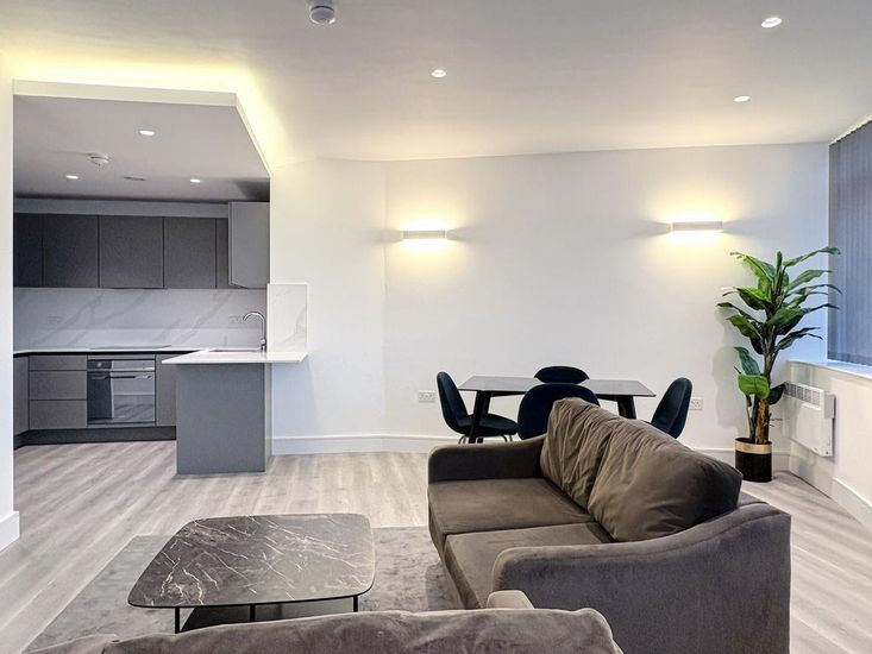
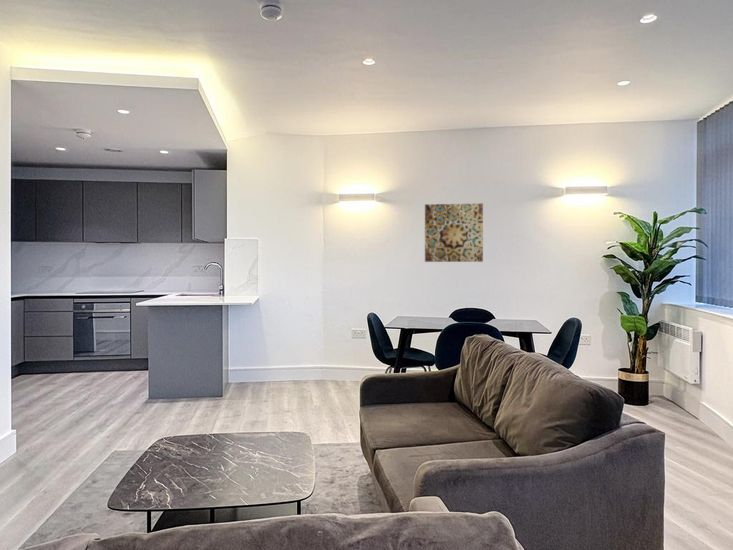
+ wall art (453, 232)
